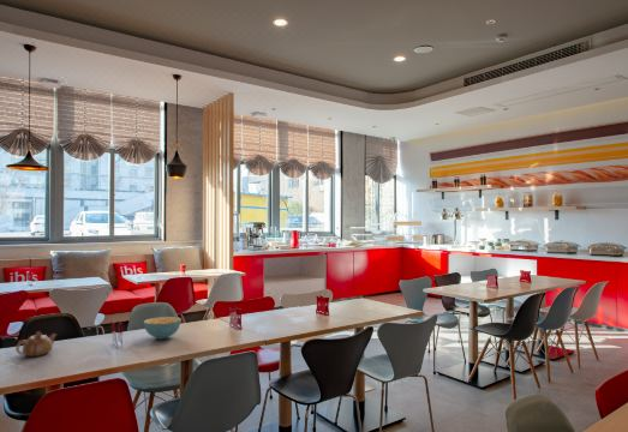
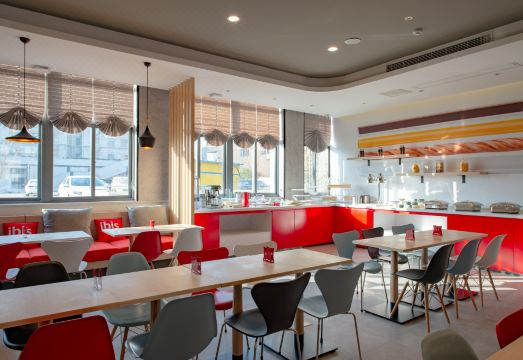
- teapot (36, 342)
- cereal bowl (162, 329)
